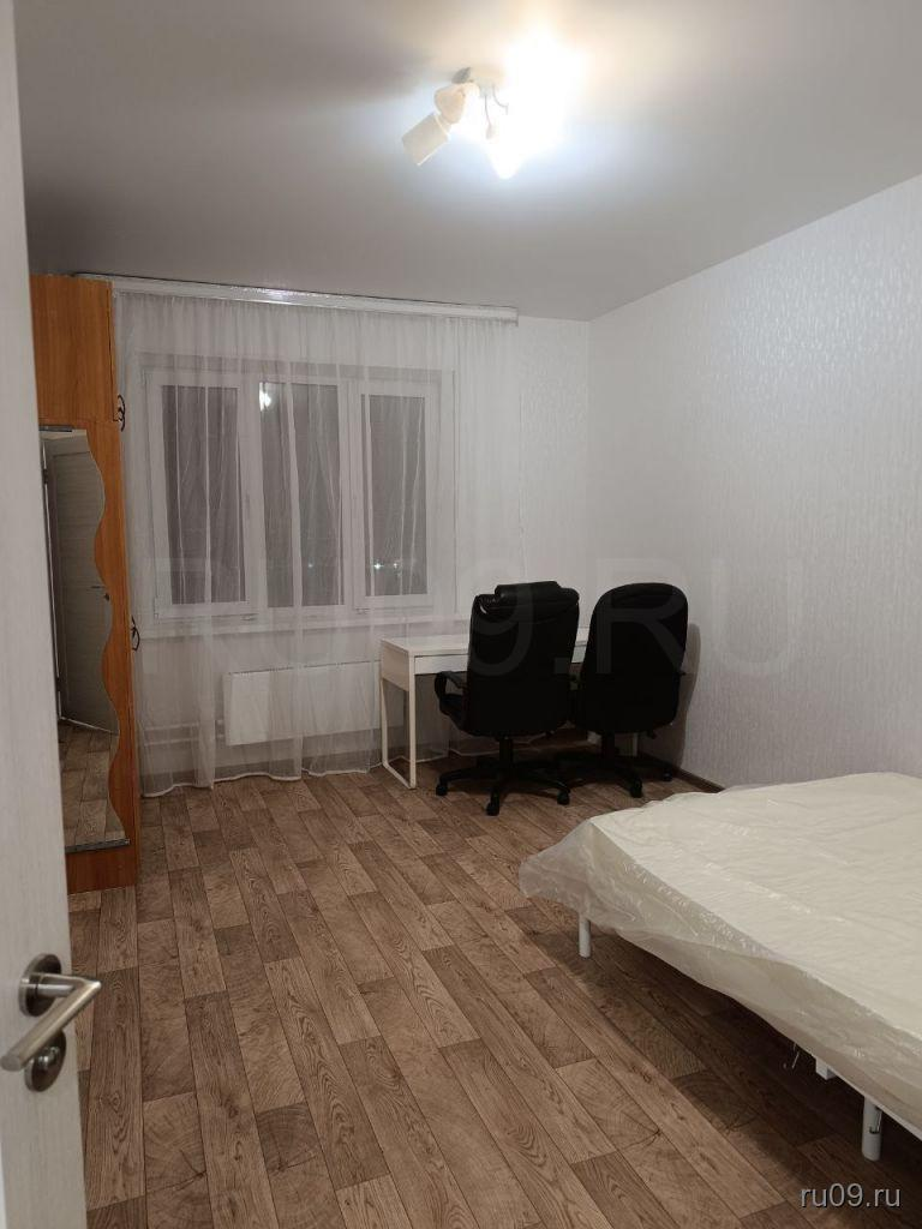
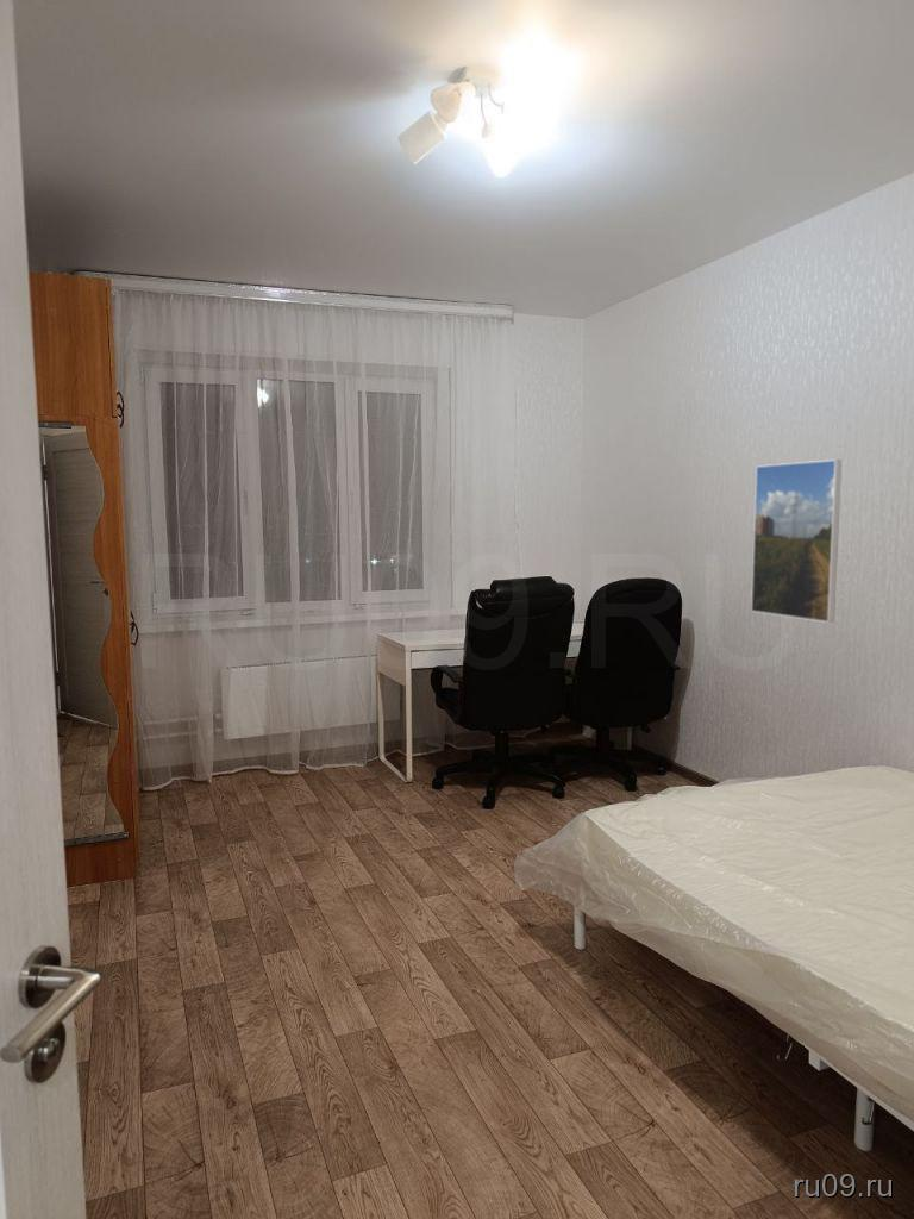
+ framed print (793, 540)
